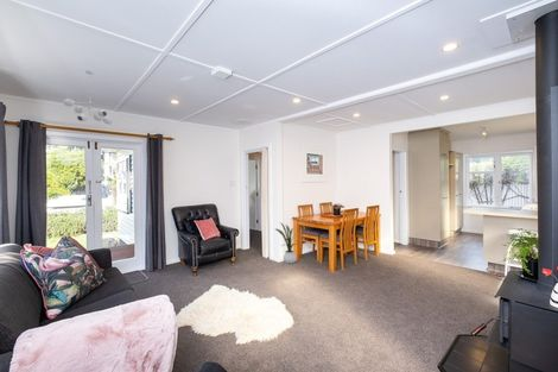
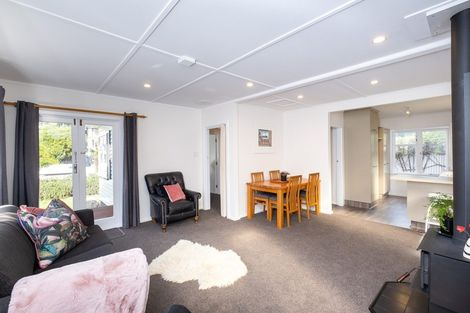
- house plant (287, 241)
- ceiling light fixture (89, 97)
